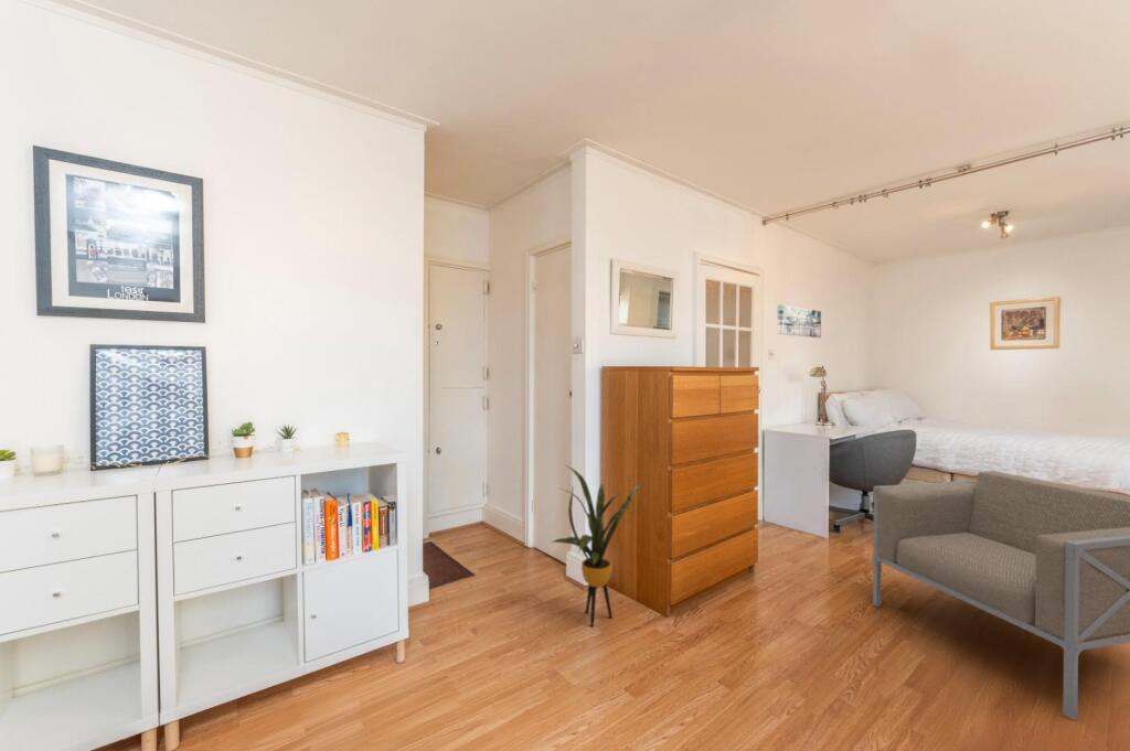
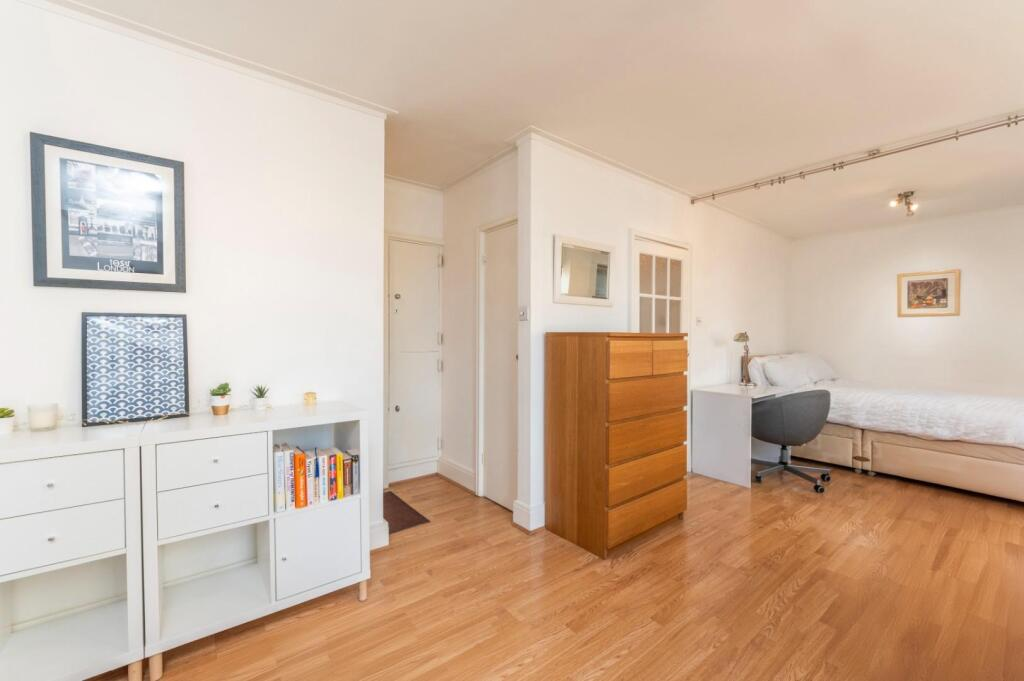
- armchair (1008, 565)
- wall art (800, 322)
- house plant (597, 544)
